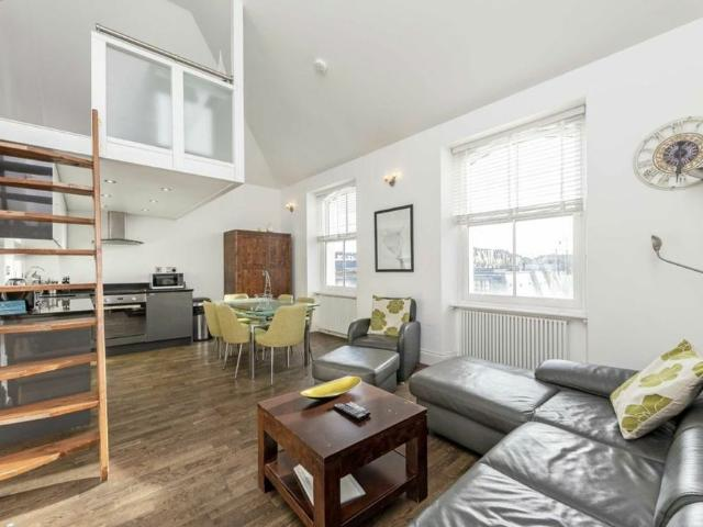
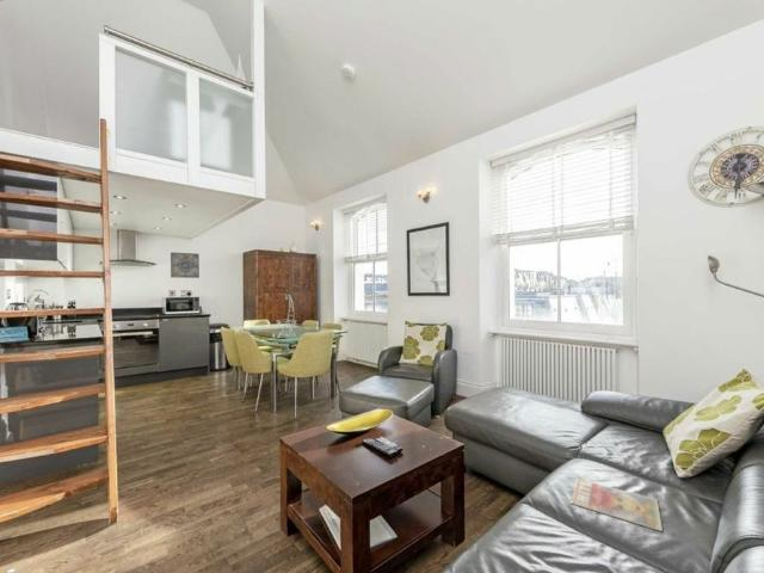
+ wall art (185, 265)
+ magazine (614, 500)
